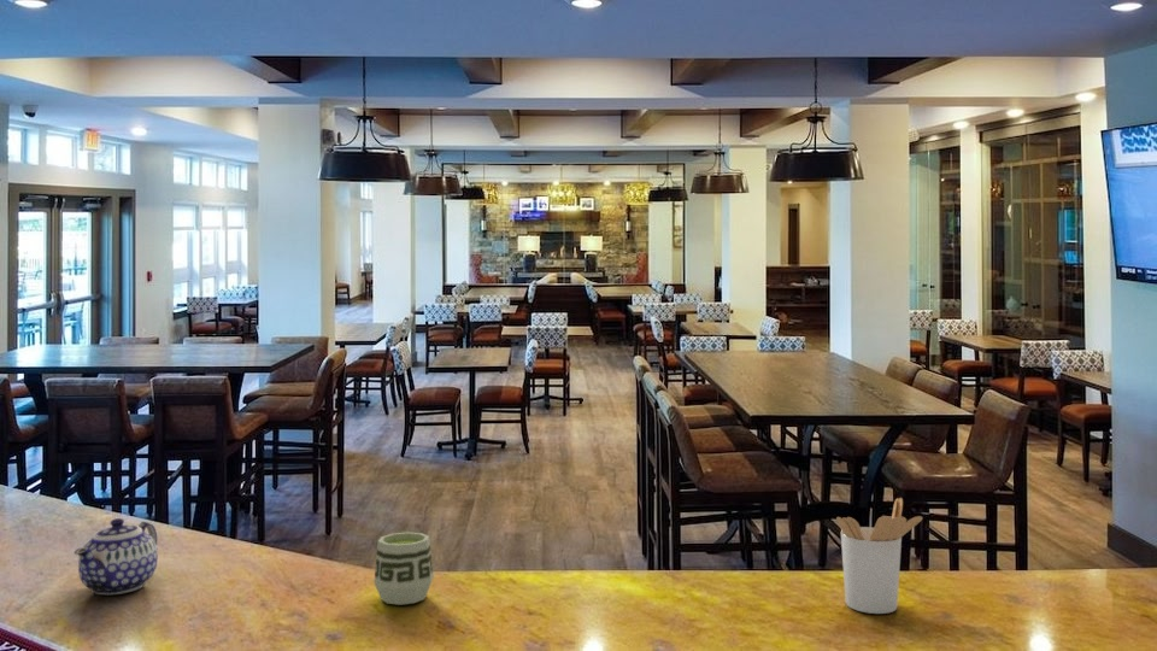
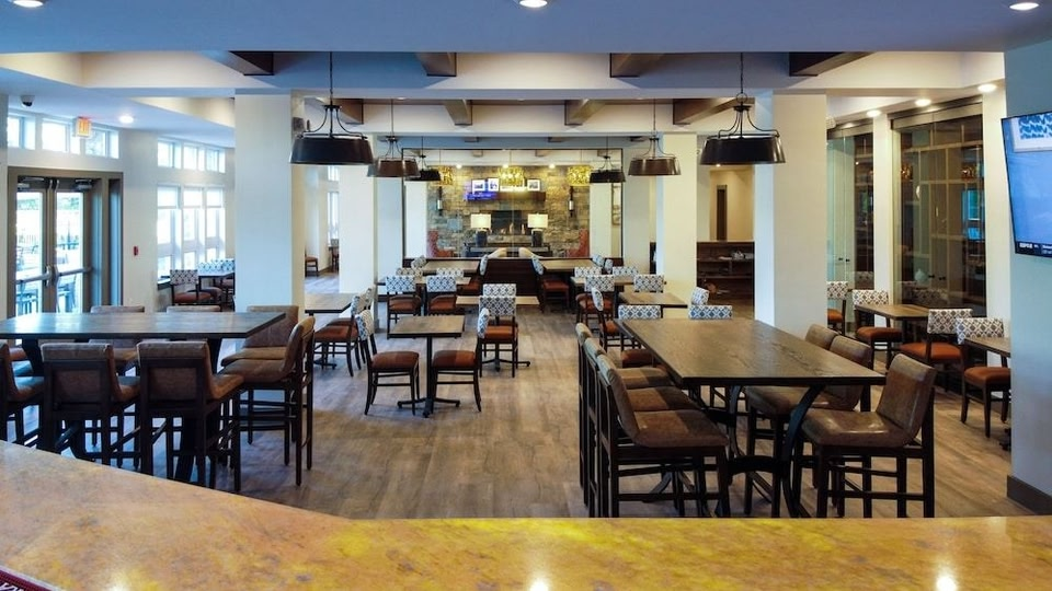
- teapot (118, 553)
- utensil holder (880, 556)
- cup (404, 568)
